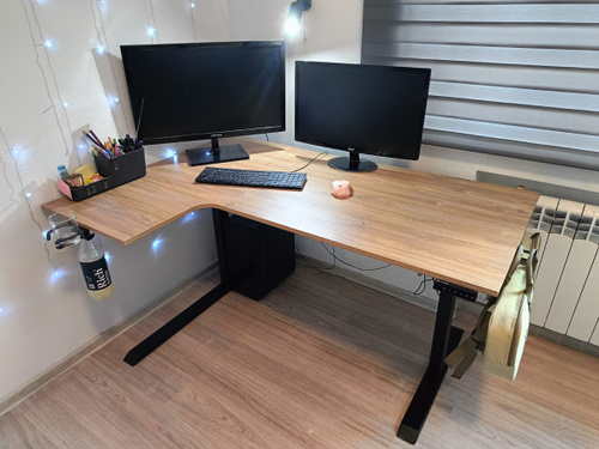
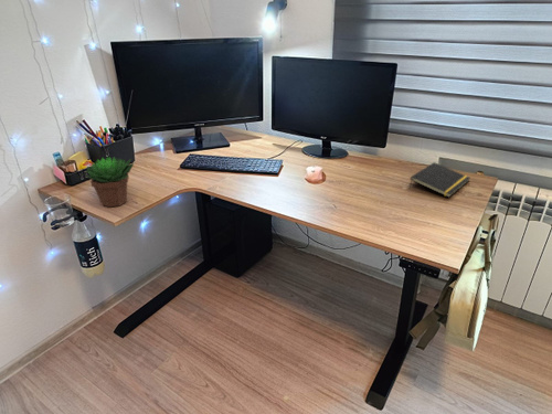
+ notepad (440, 178)
+ succulent plant (112, 180)
